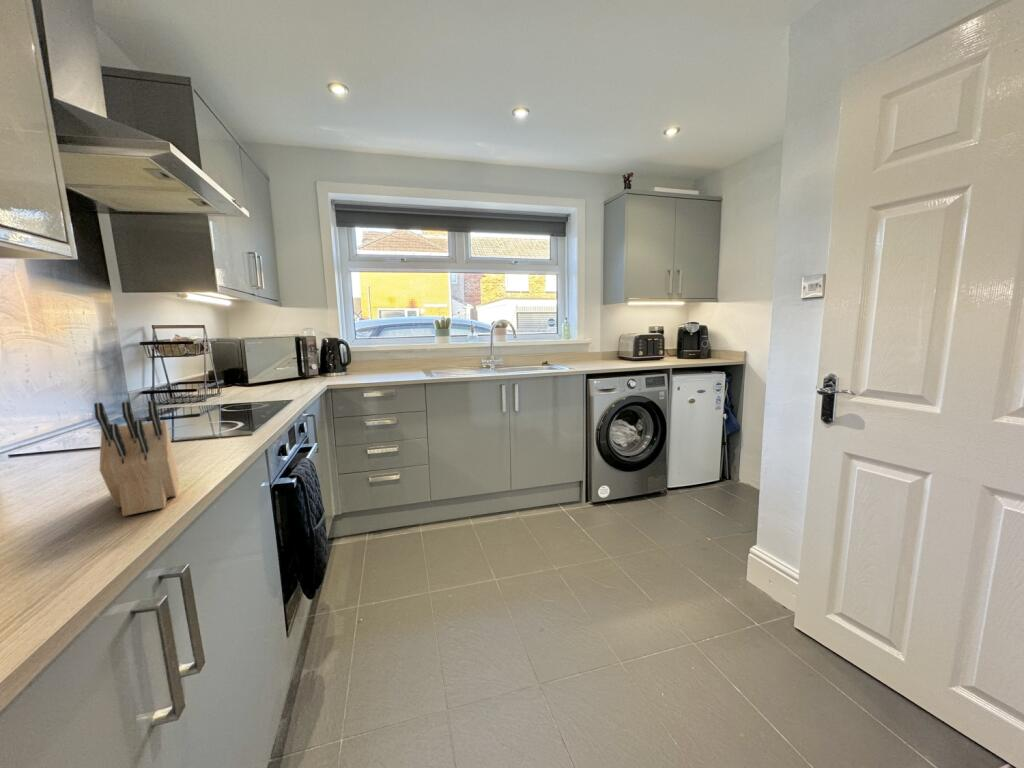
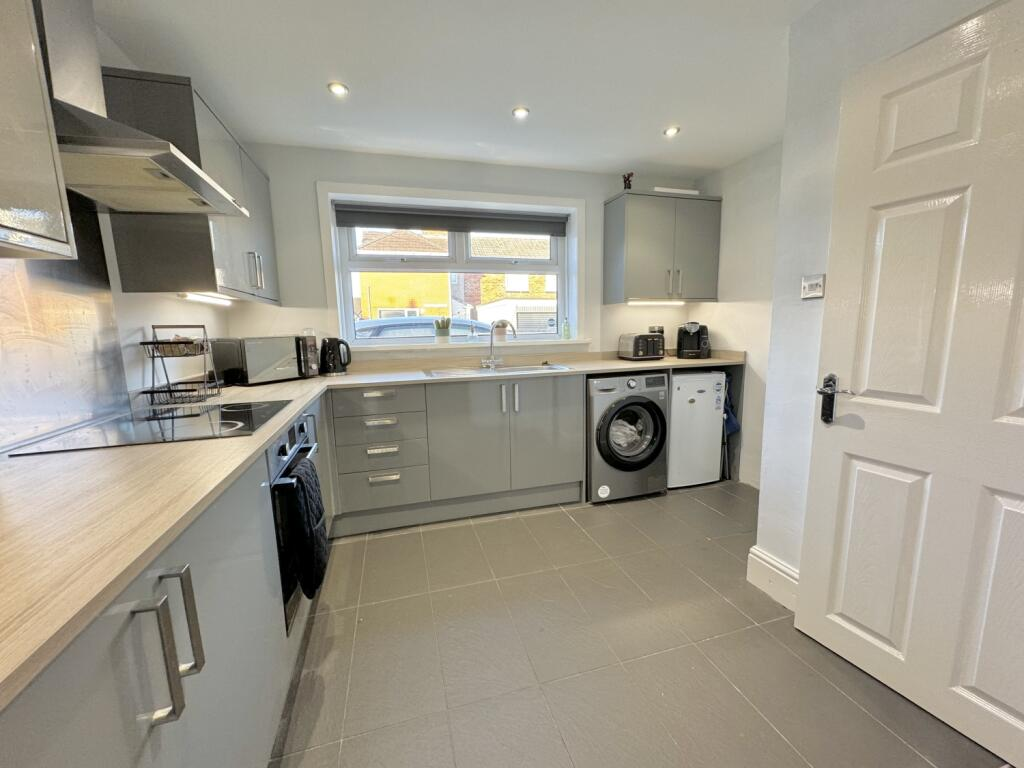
- knife block (140, 448)
